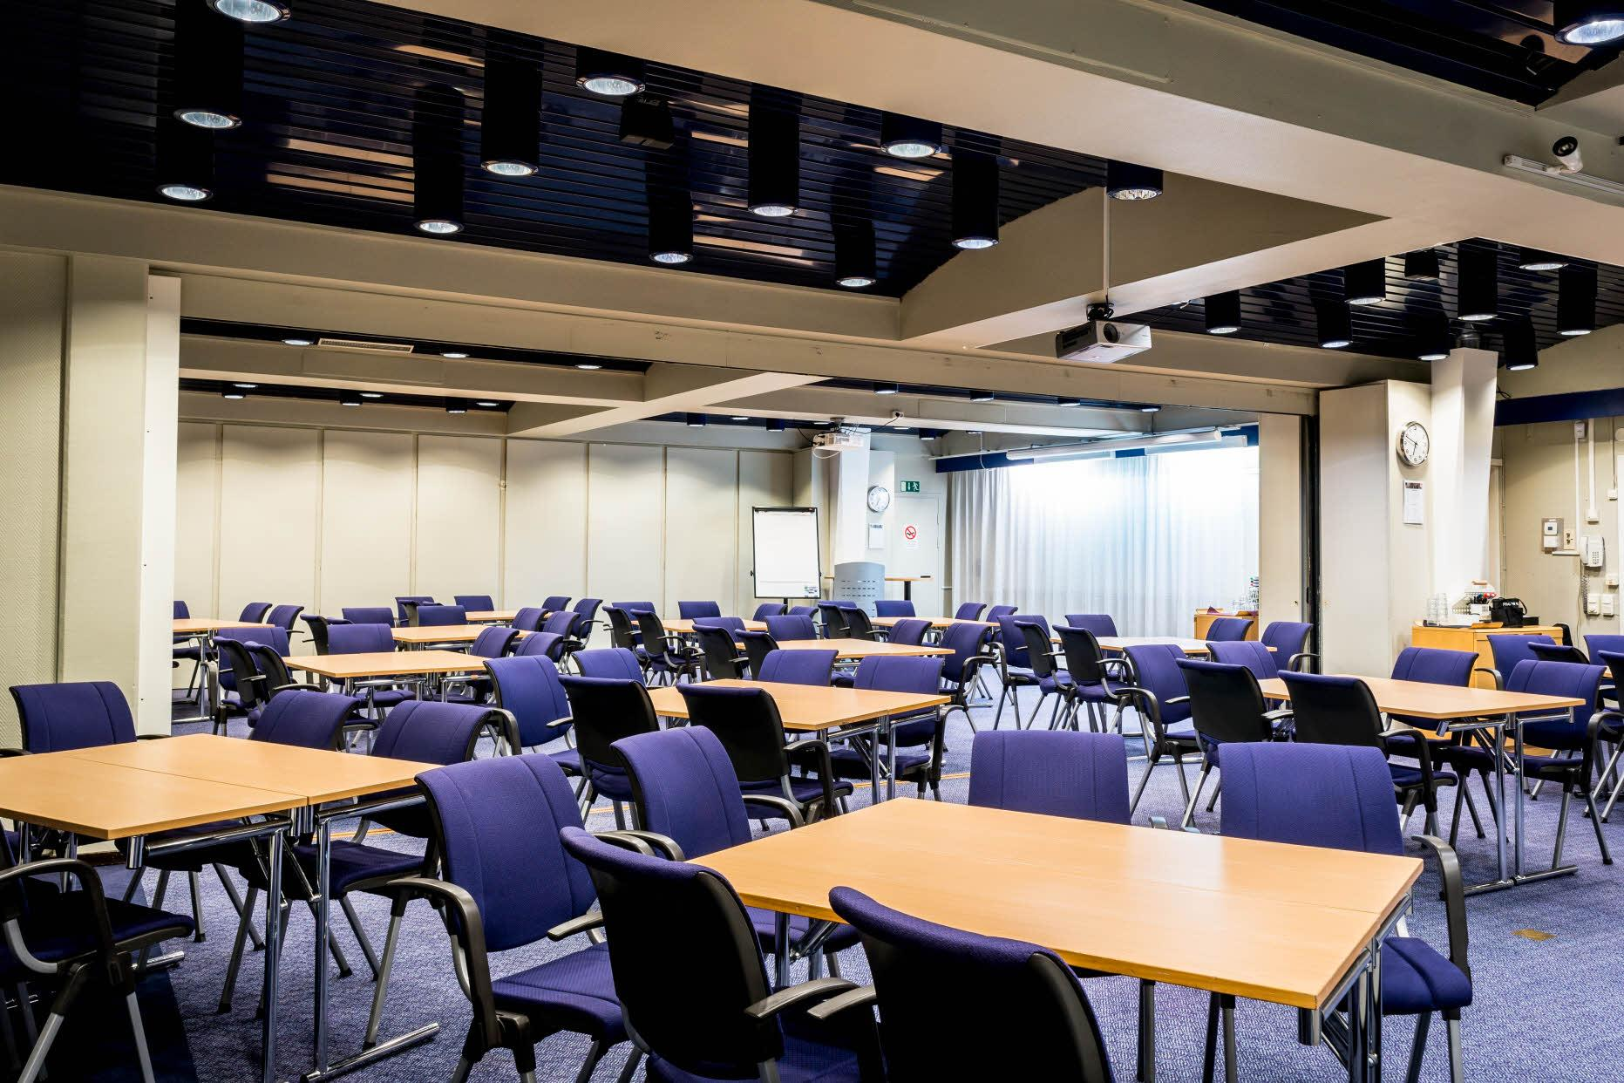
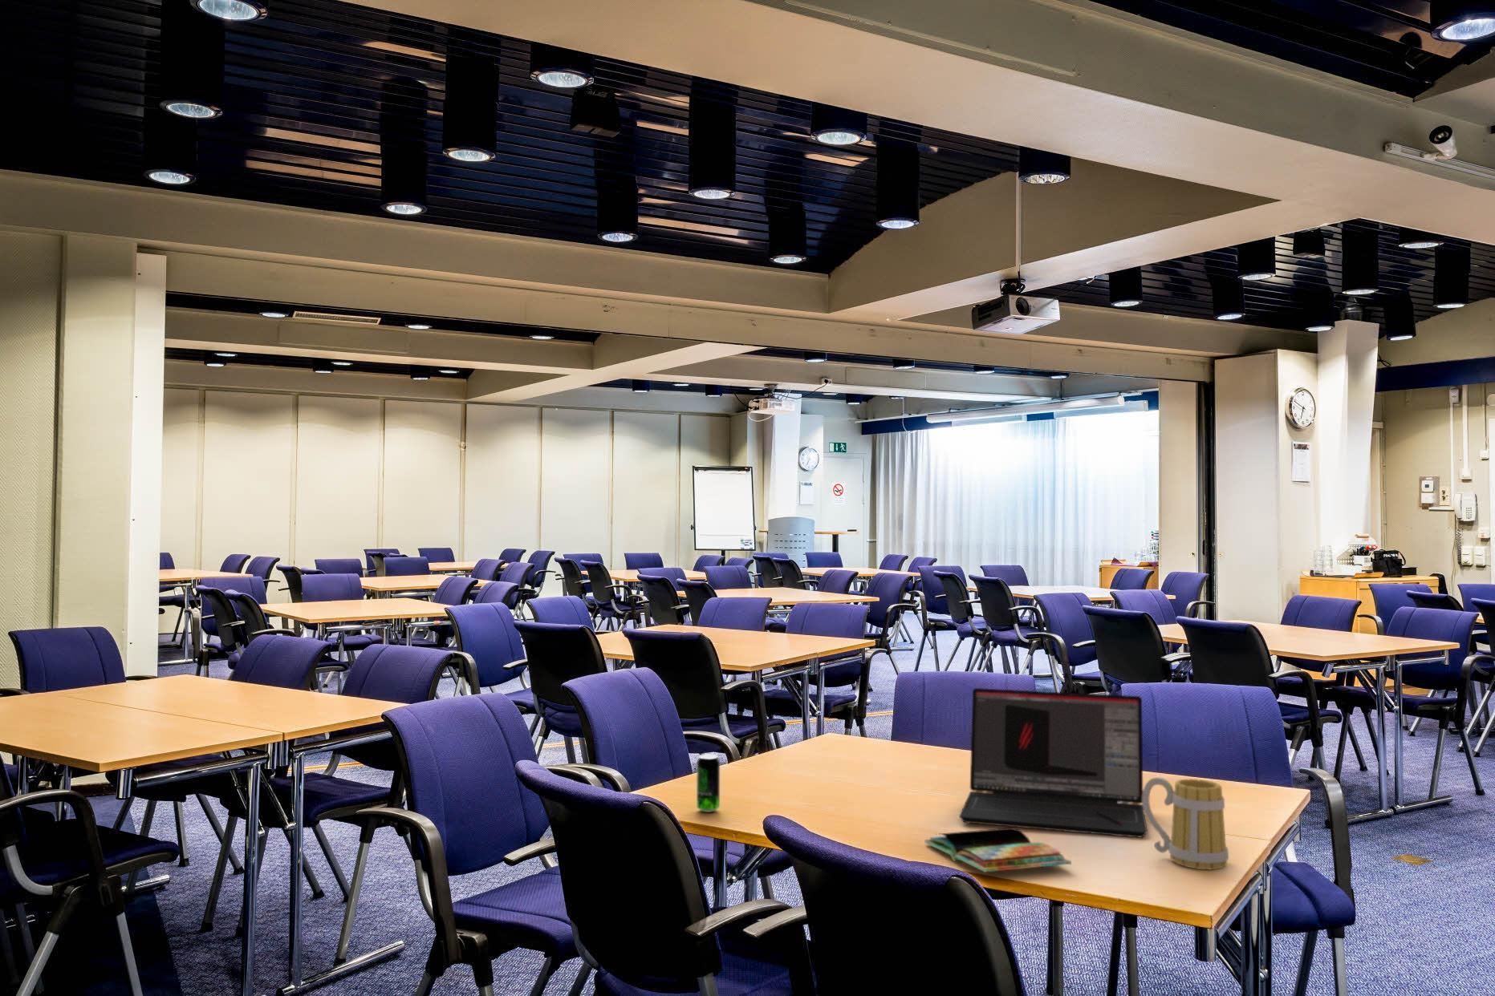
+ book (994, 848)
+ laptop (1052, 758)
+ mug (1189, 820)
+ beverage can (707, 783)
